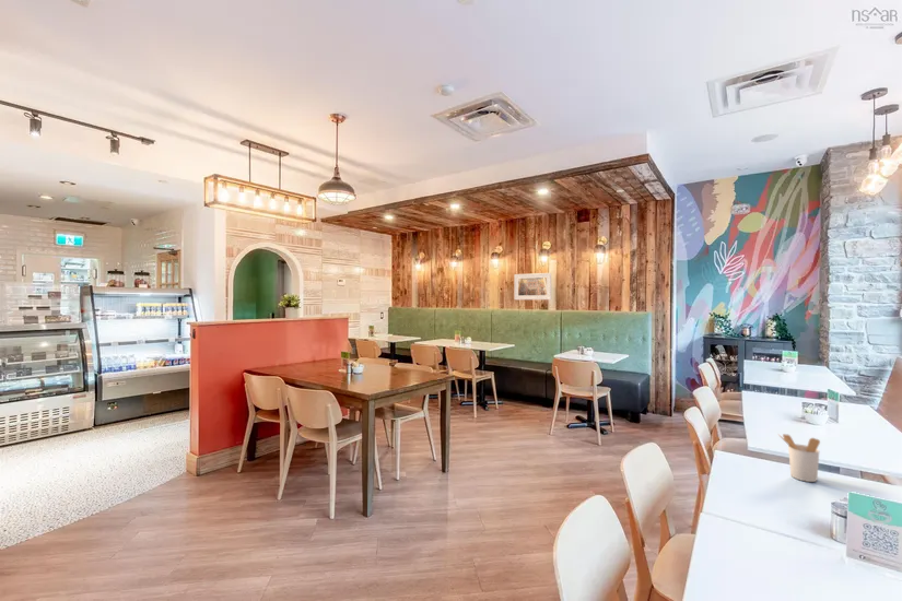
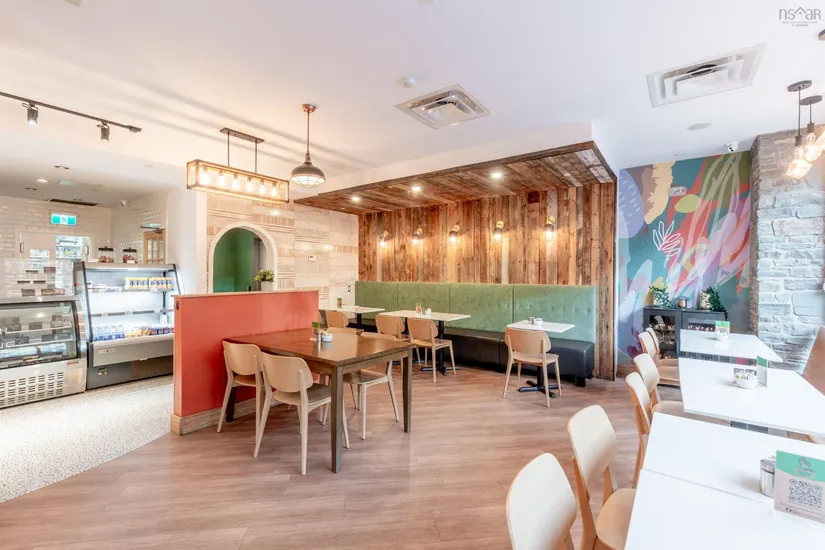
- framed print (531, 286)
- utensil holder (797, 456)
